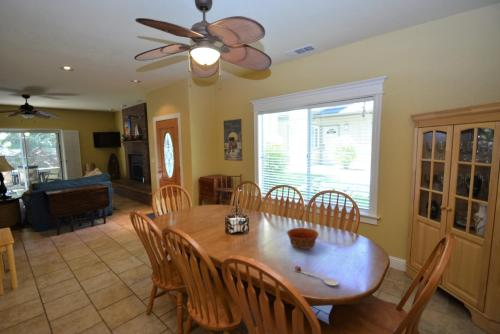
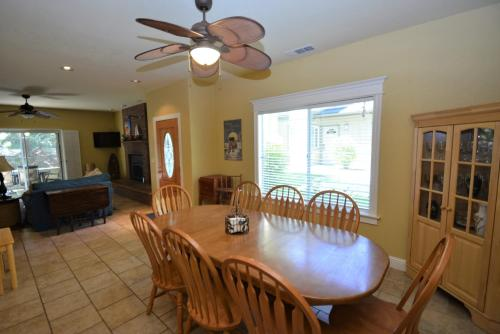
- spoon (315, 275)
- bowl (302, 239)
